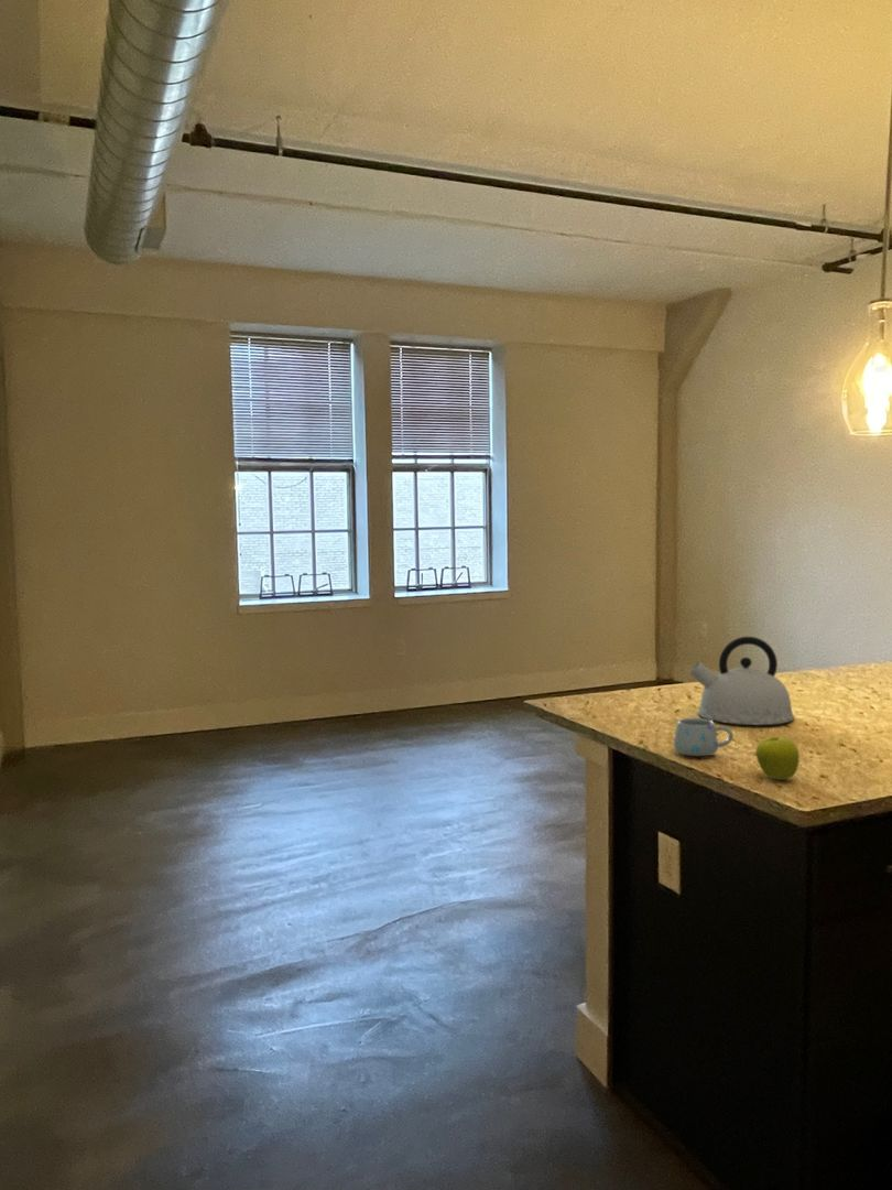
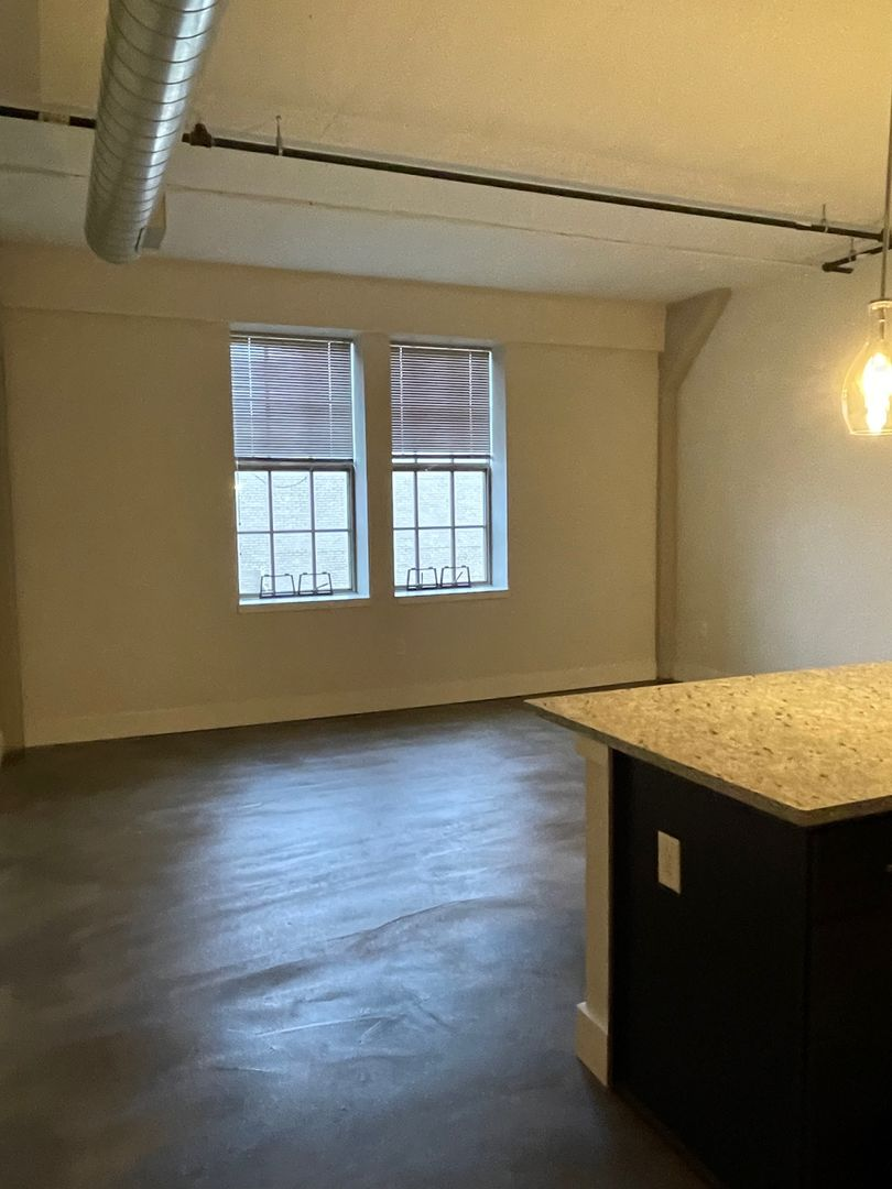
- kettle (741, 675)
- mug (703, 738)
- fruit (776, 757)
